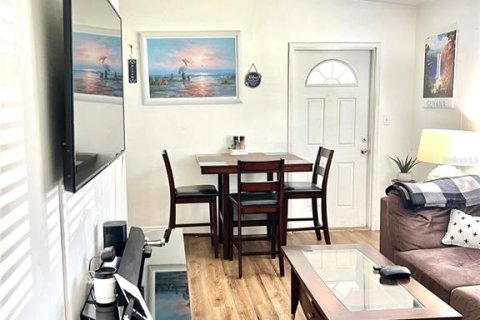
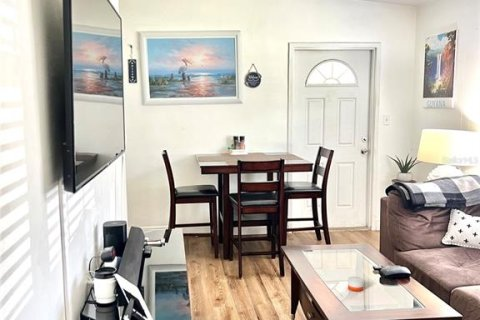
+ candle (355, 278)
